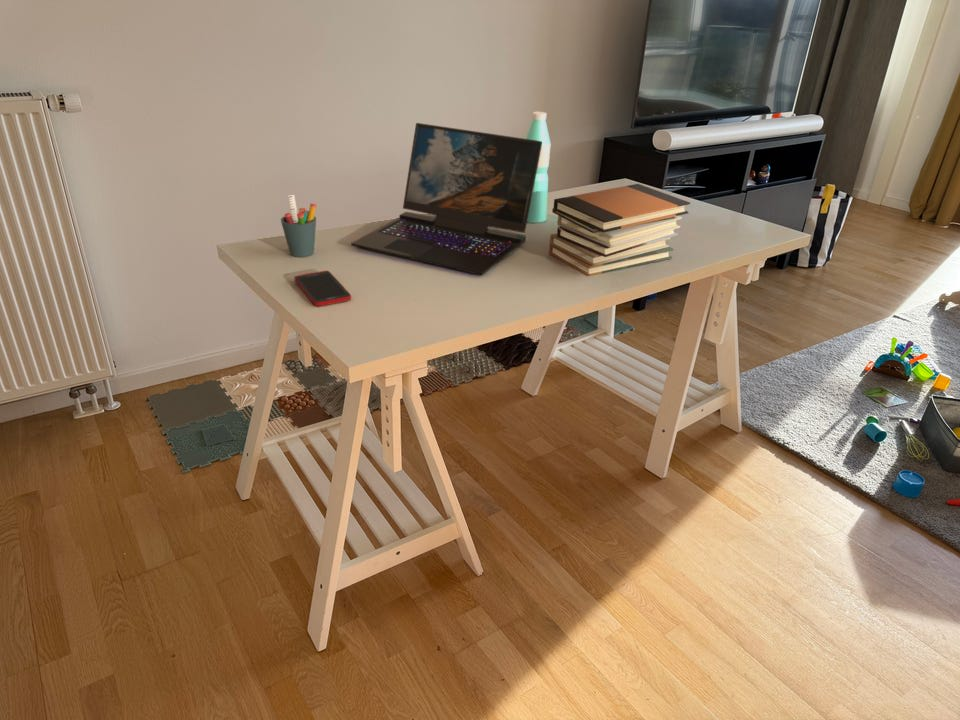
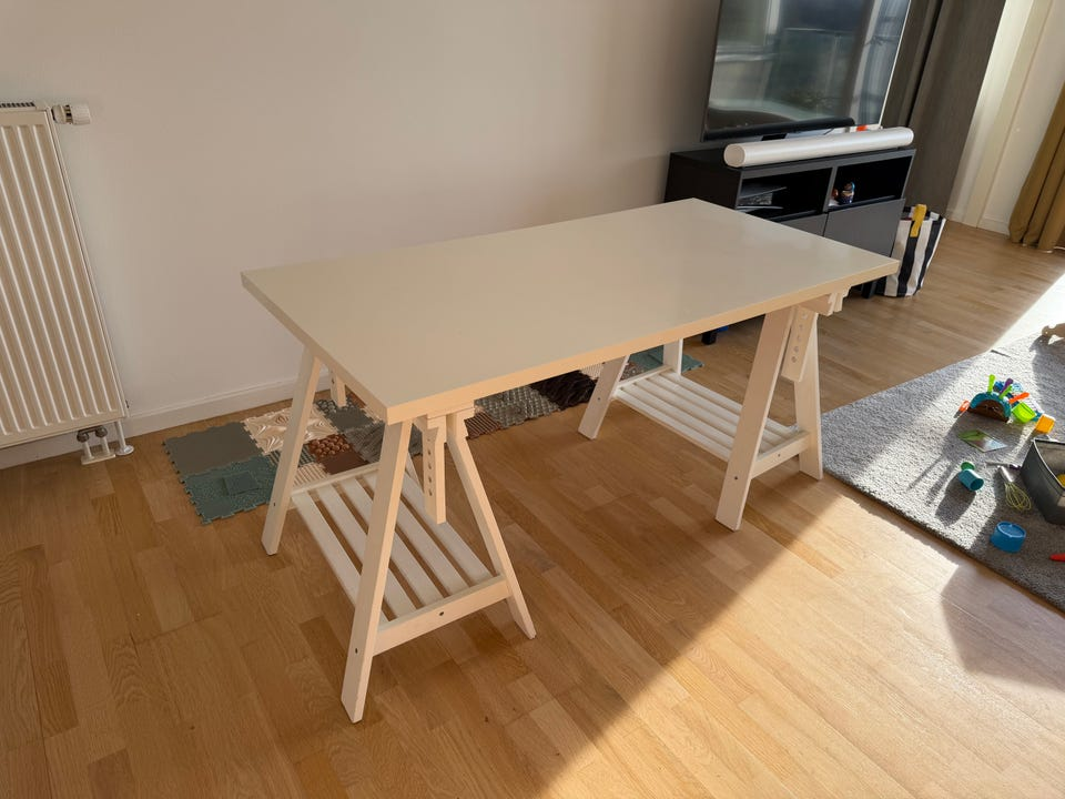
- water bottle (537, 169)
- pen holder (299, 226)
- book stack (617, 228)
- cell phone (322, 287)
- laptop (447, 195)
